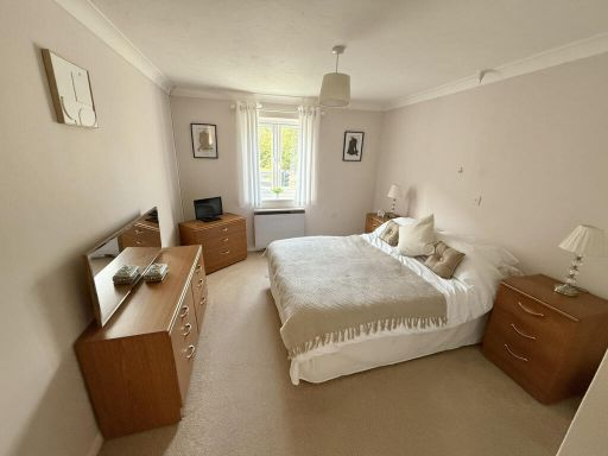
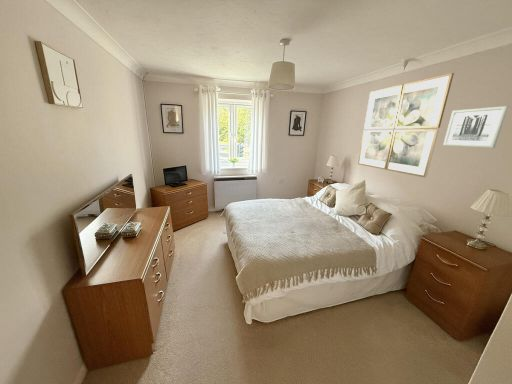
+ wall art (394, 128)
+ wall art (472, 128)
